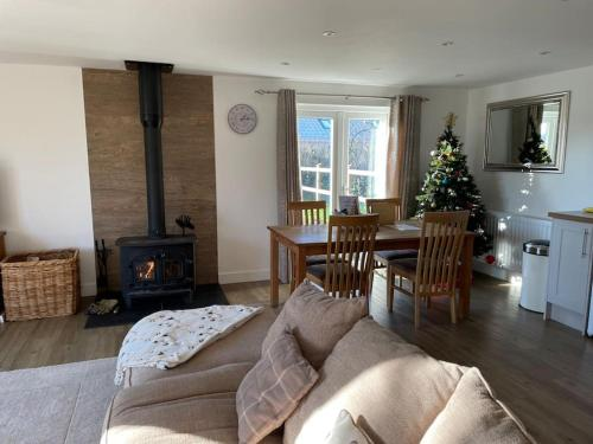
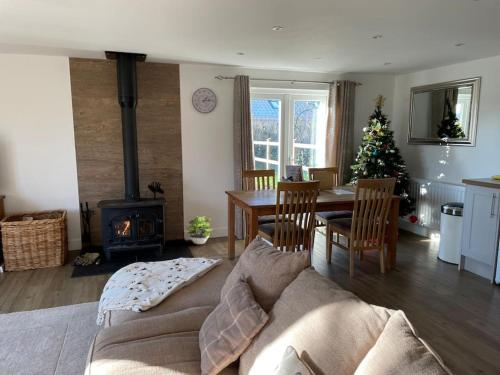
+ potted plant (198, 228)
